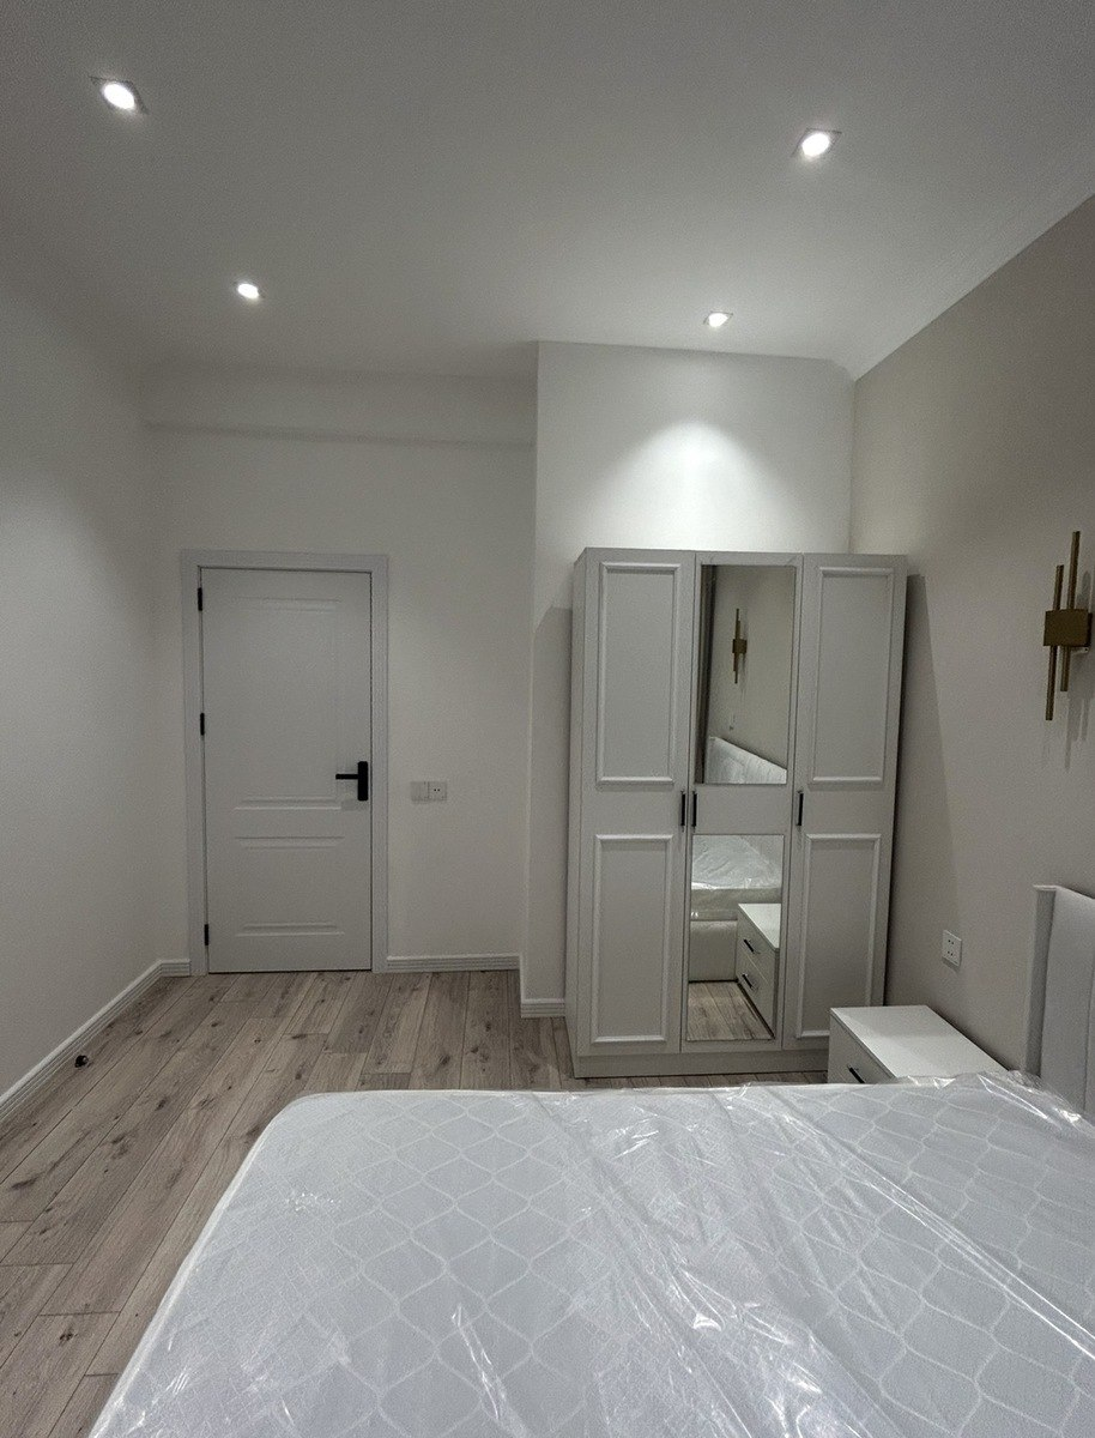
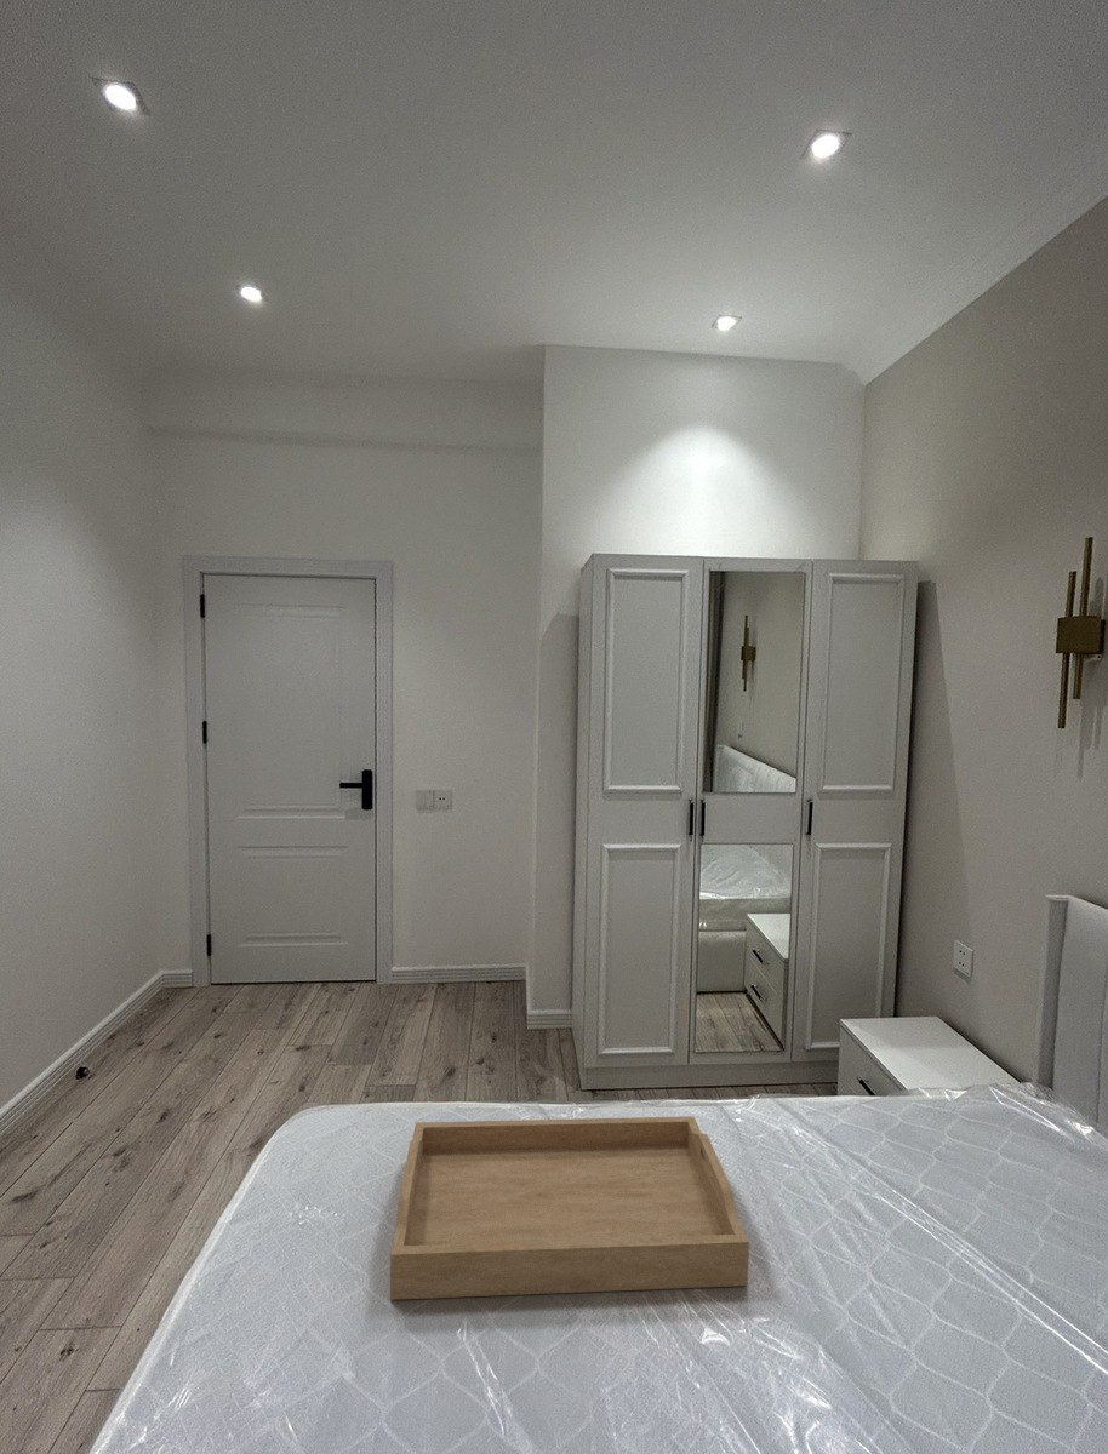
+ serving tray (562, 1189)
